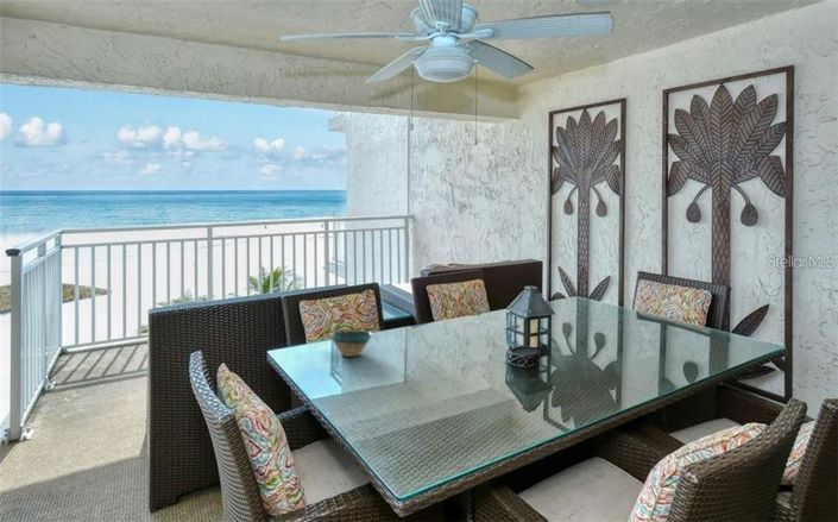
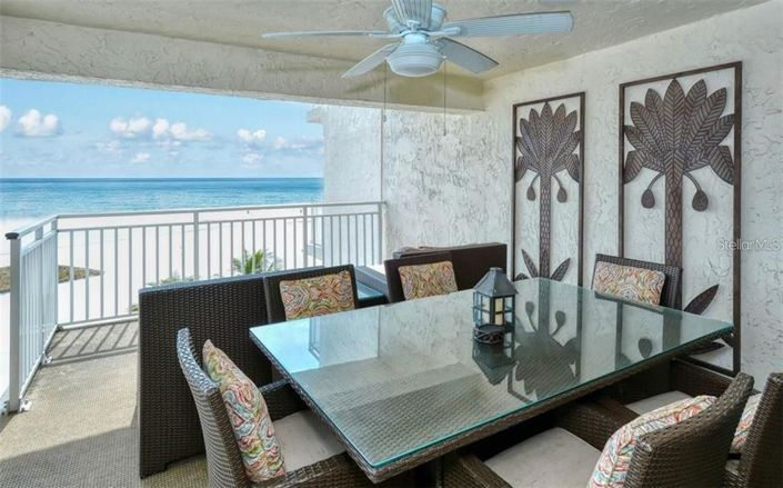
- bowl (351, 344)
